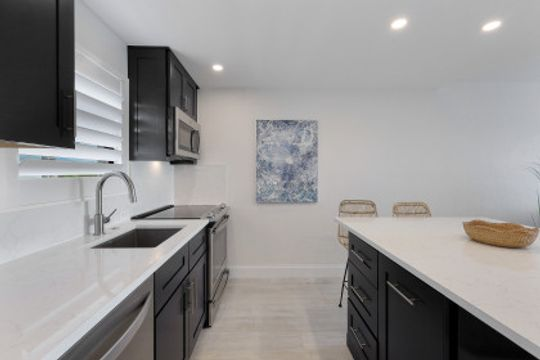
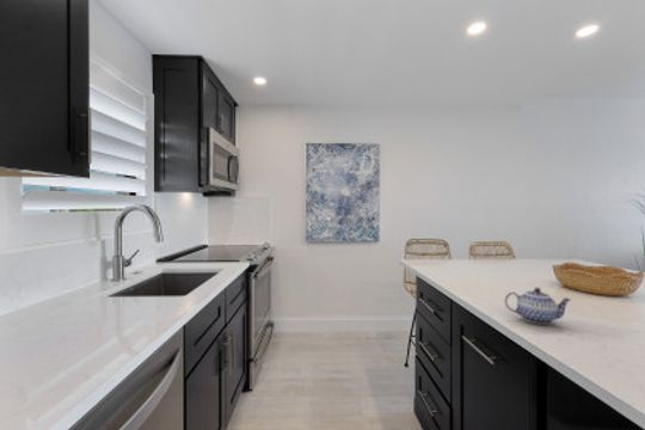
+ teapot (536, 303)
